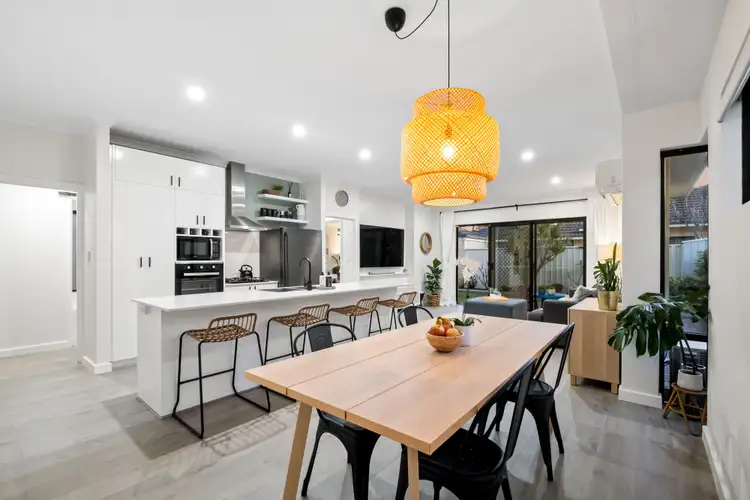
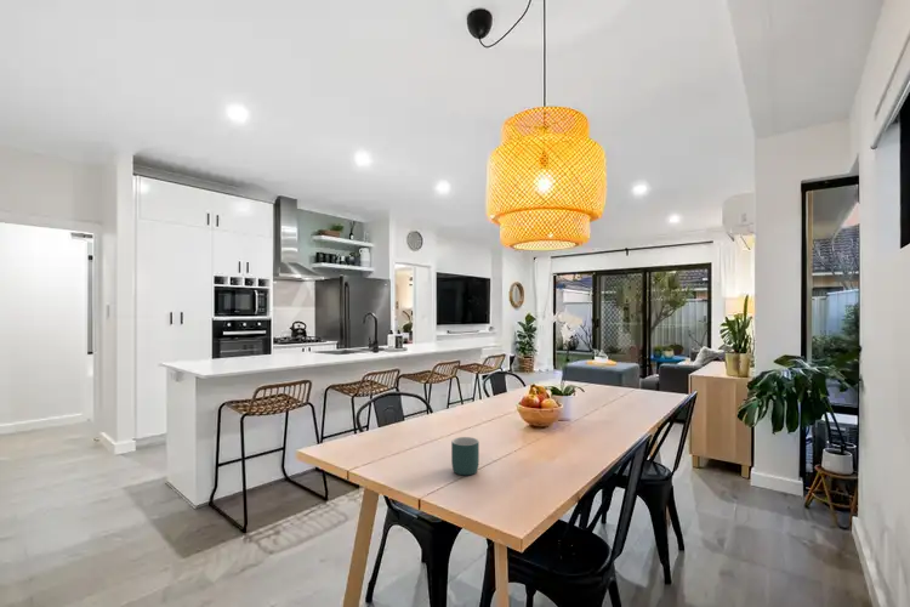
+ mug (463, 454)
